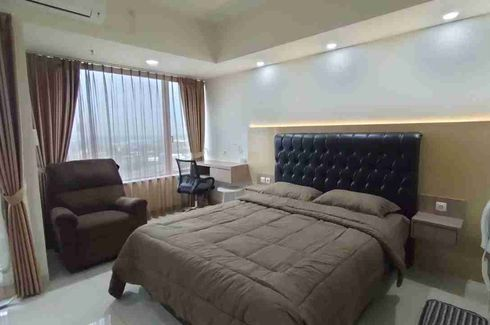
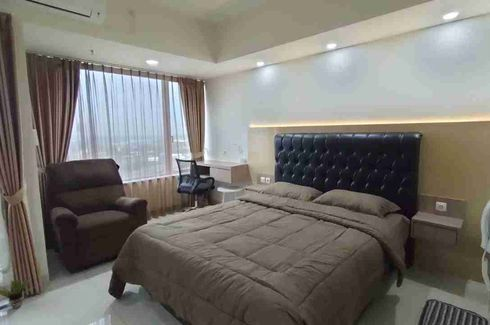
+ potted plant (16, 294)
